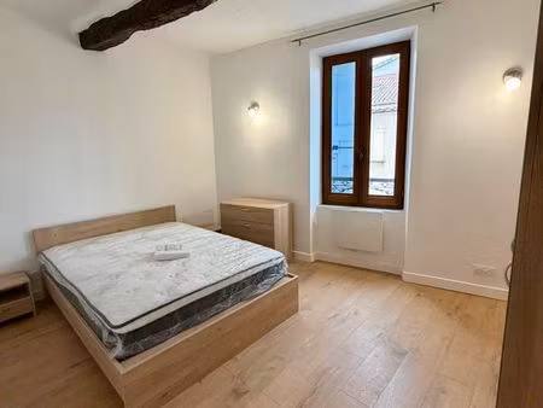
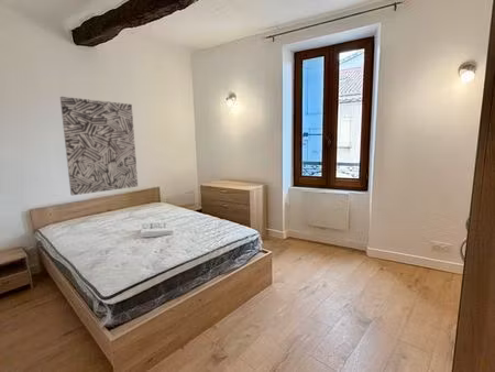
+ wall art (102, 146)
